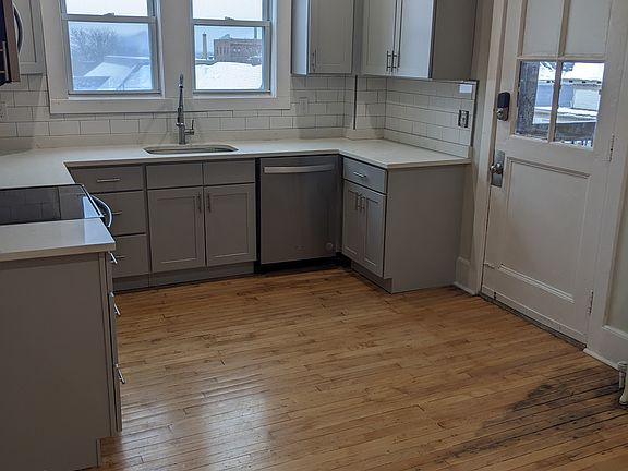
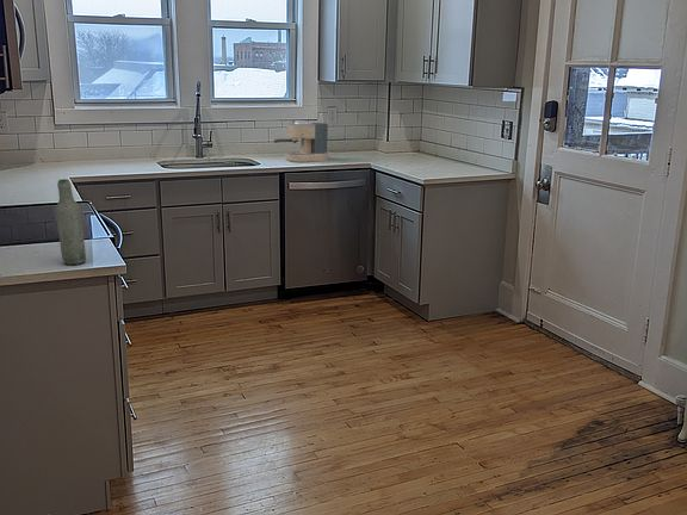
+ bottle (69, 221)
+ coffee maker (301, 139)
